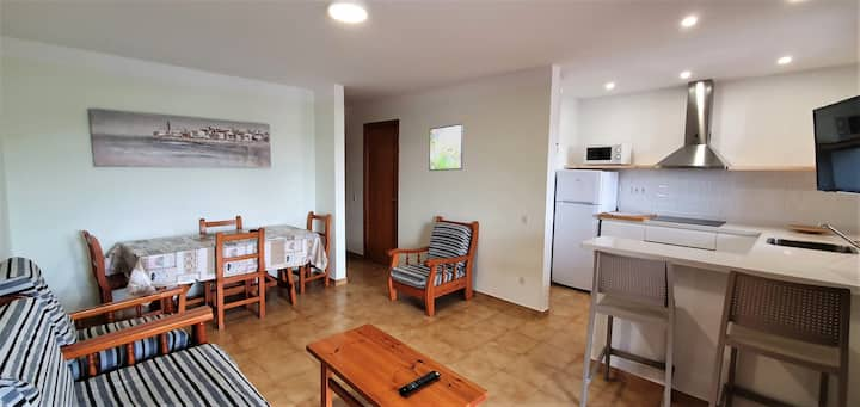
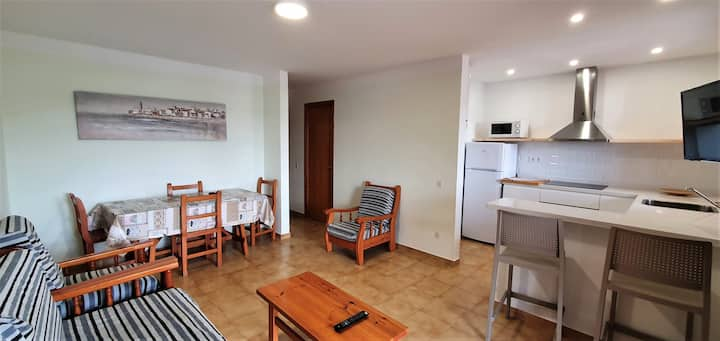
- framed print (444, 148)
